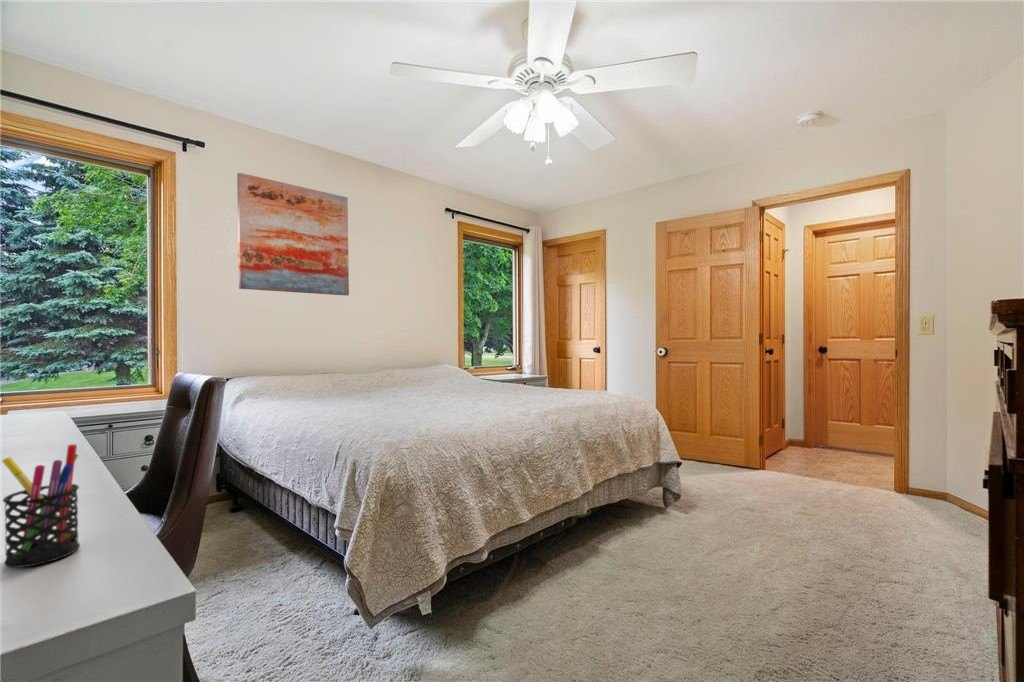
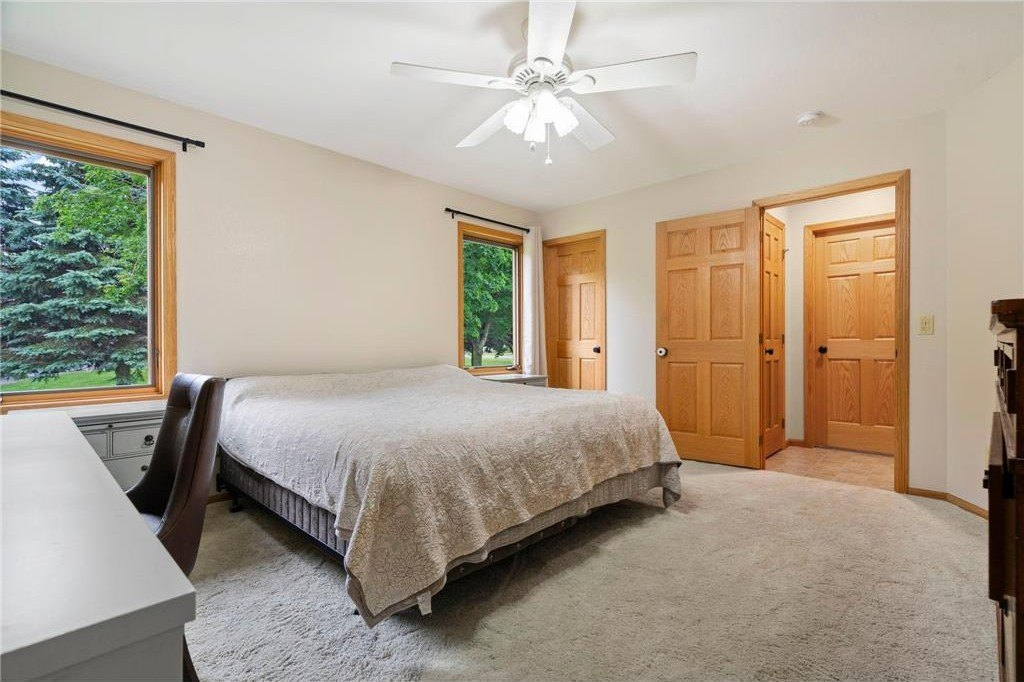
- wall art (297, 239)
- pen holder (51, 498)
